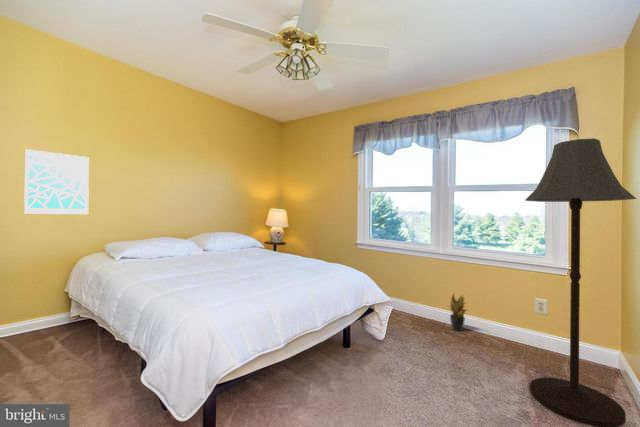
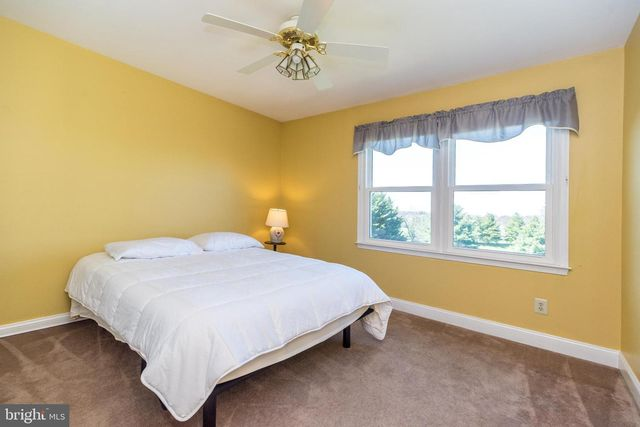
- potted plant (458, 310)
- wall art (58, 183)
- floor lamp (575, 272)
